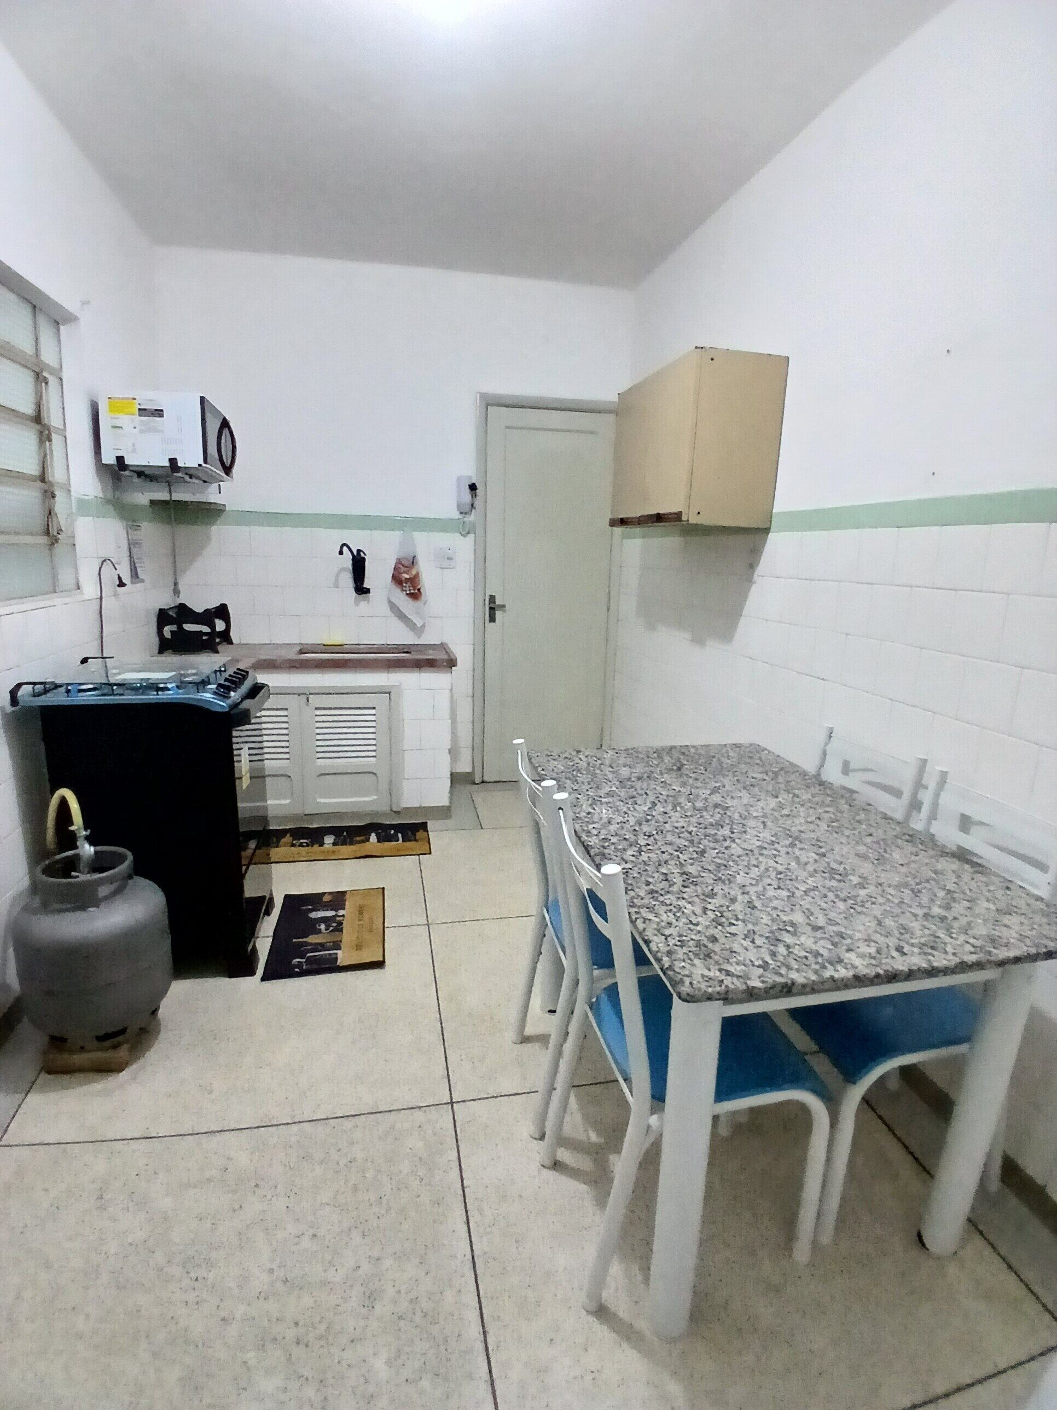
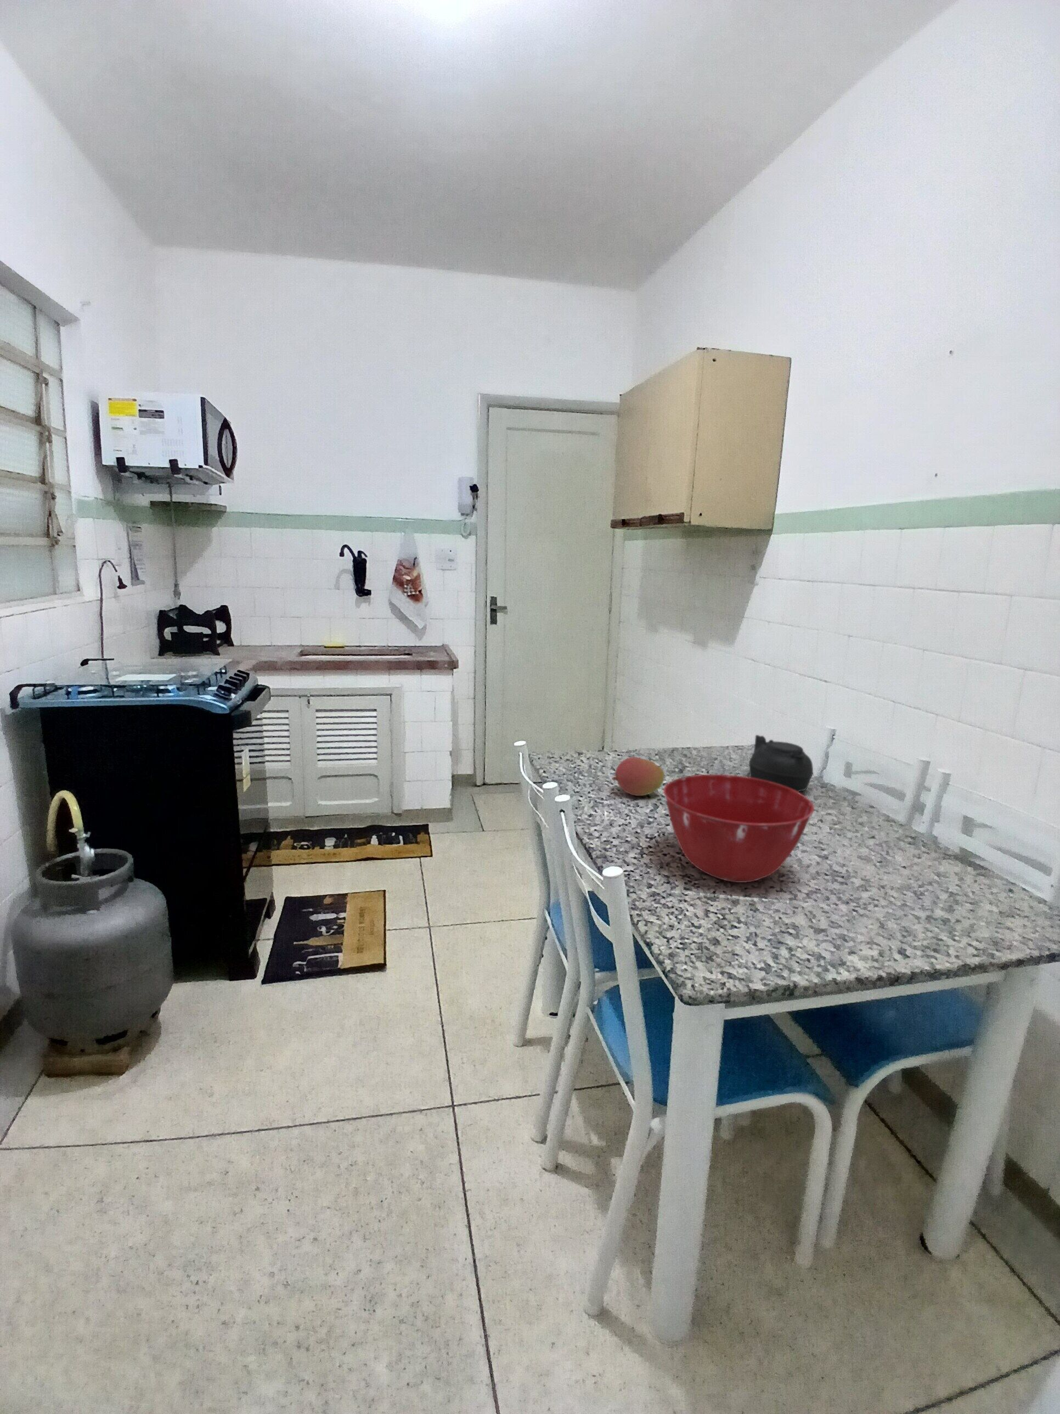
+ teapot (776, 765)
+ fruit (638, 776)
+ mixing bowl (733, 832)
